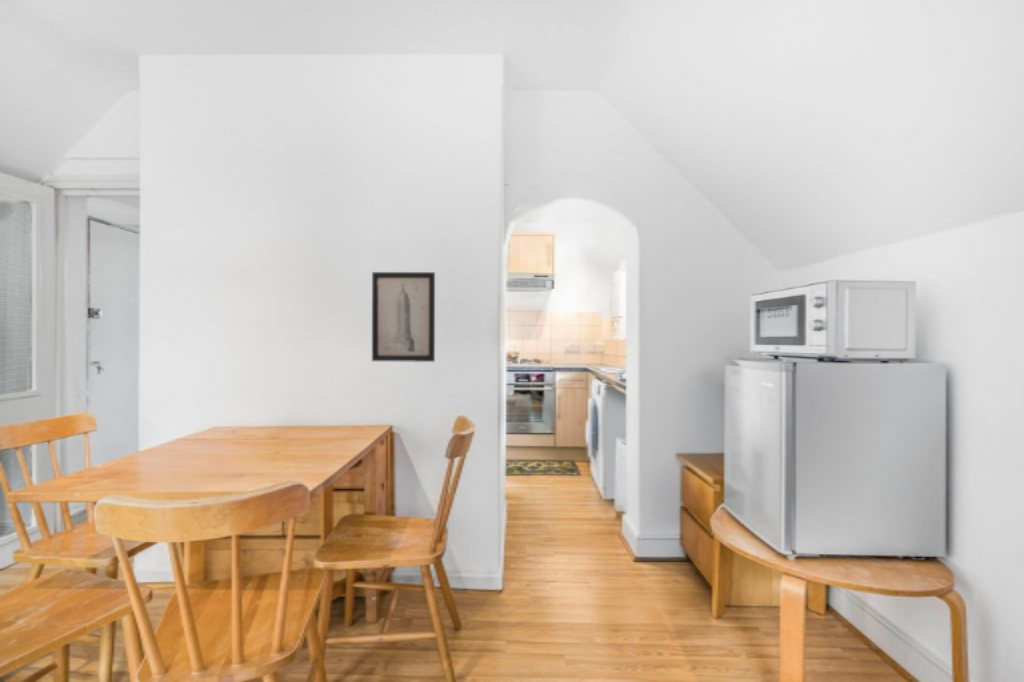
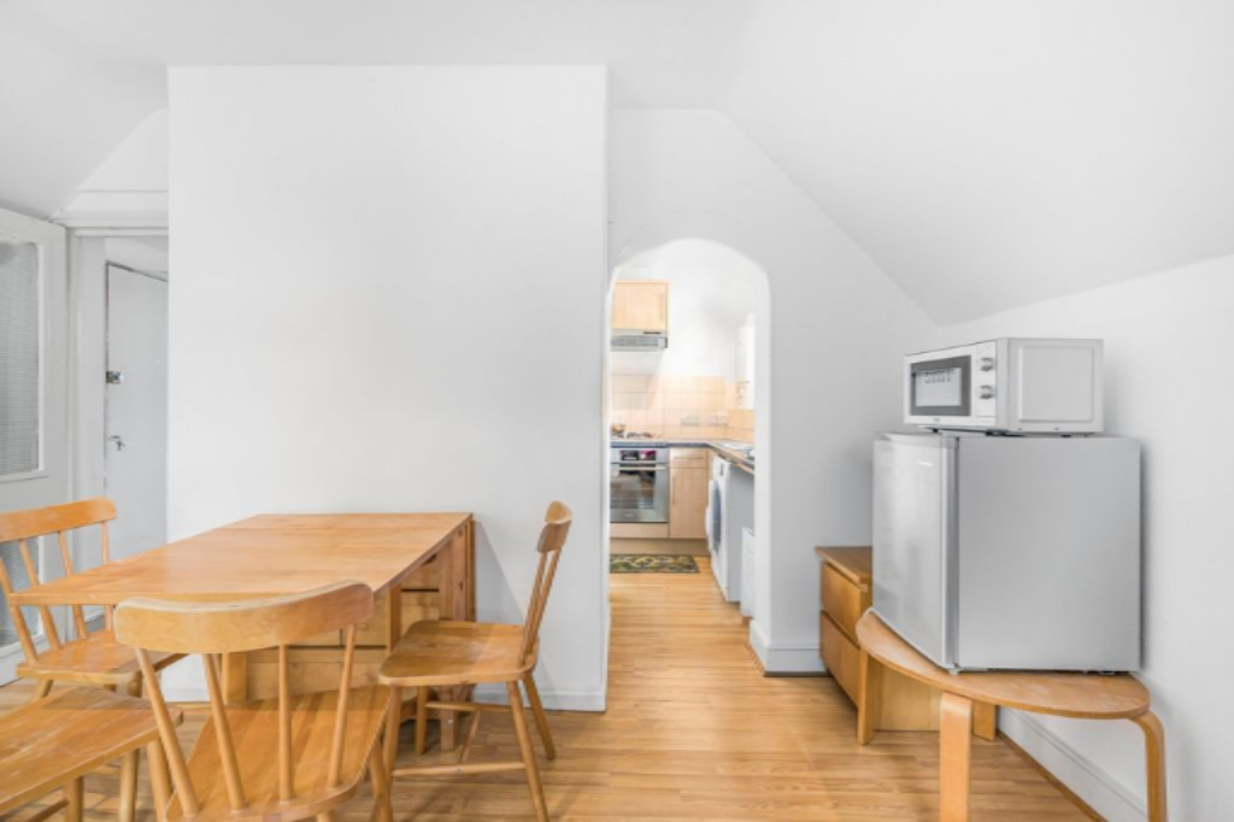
- wall art (403, 316)
